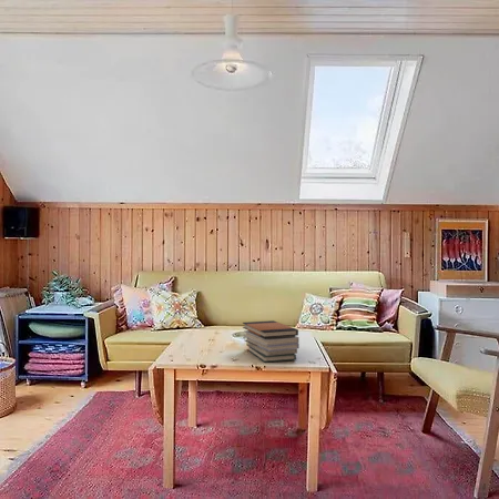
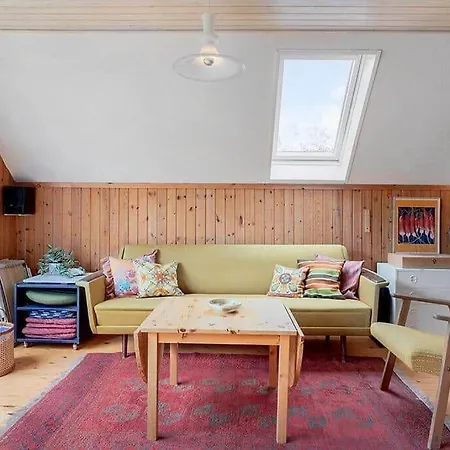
- book stack (269, 339)
